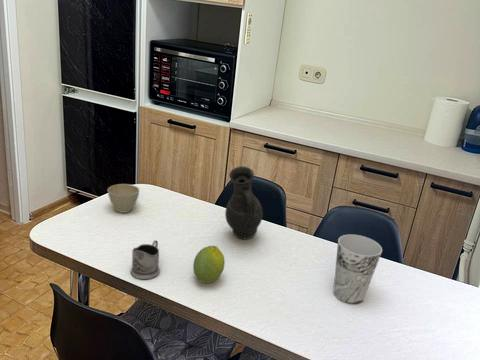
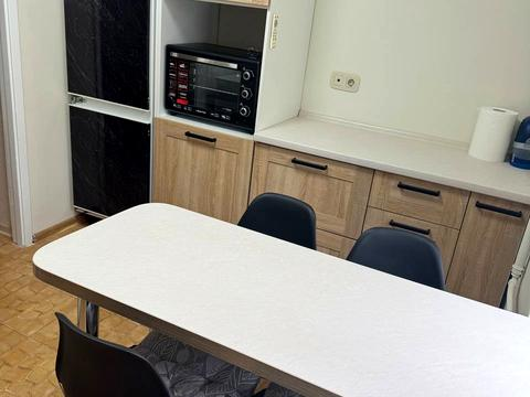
- jug (243, 204)
- tea glass holder (147, 256)
- cup (354, 270)
- fruit (209, 263)
- flower pot (123, 199)
